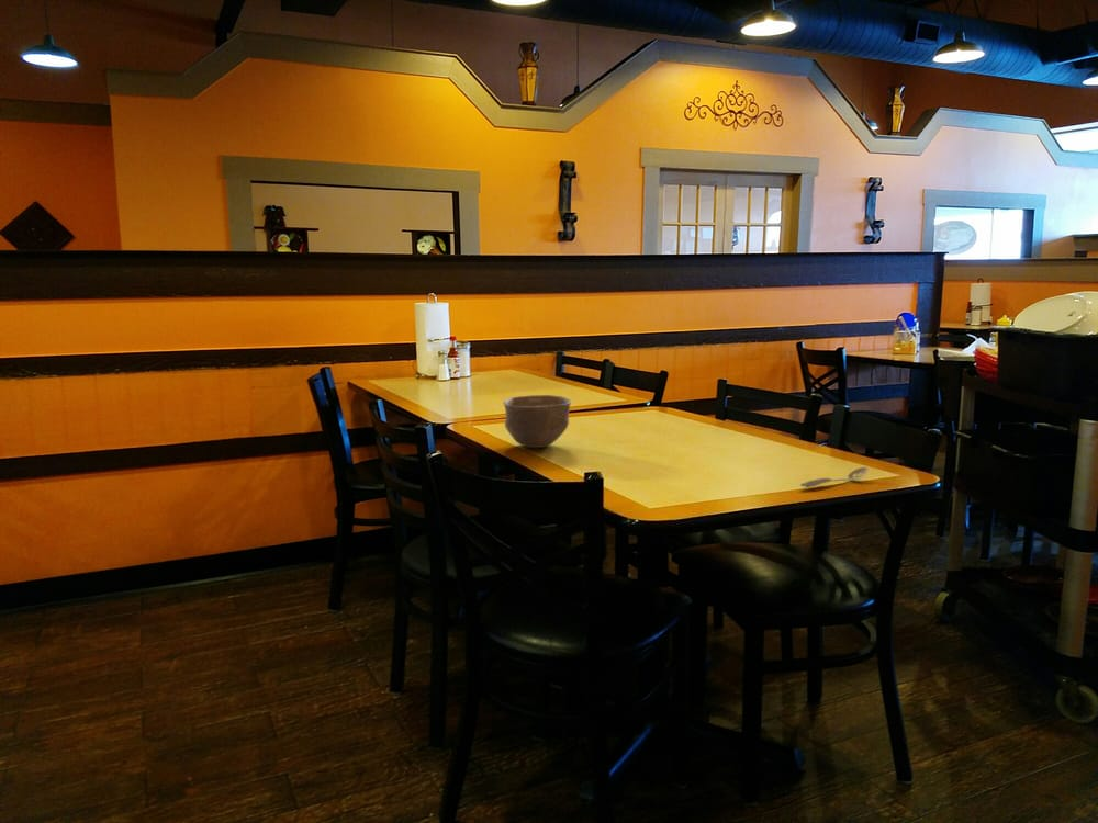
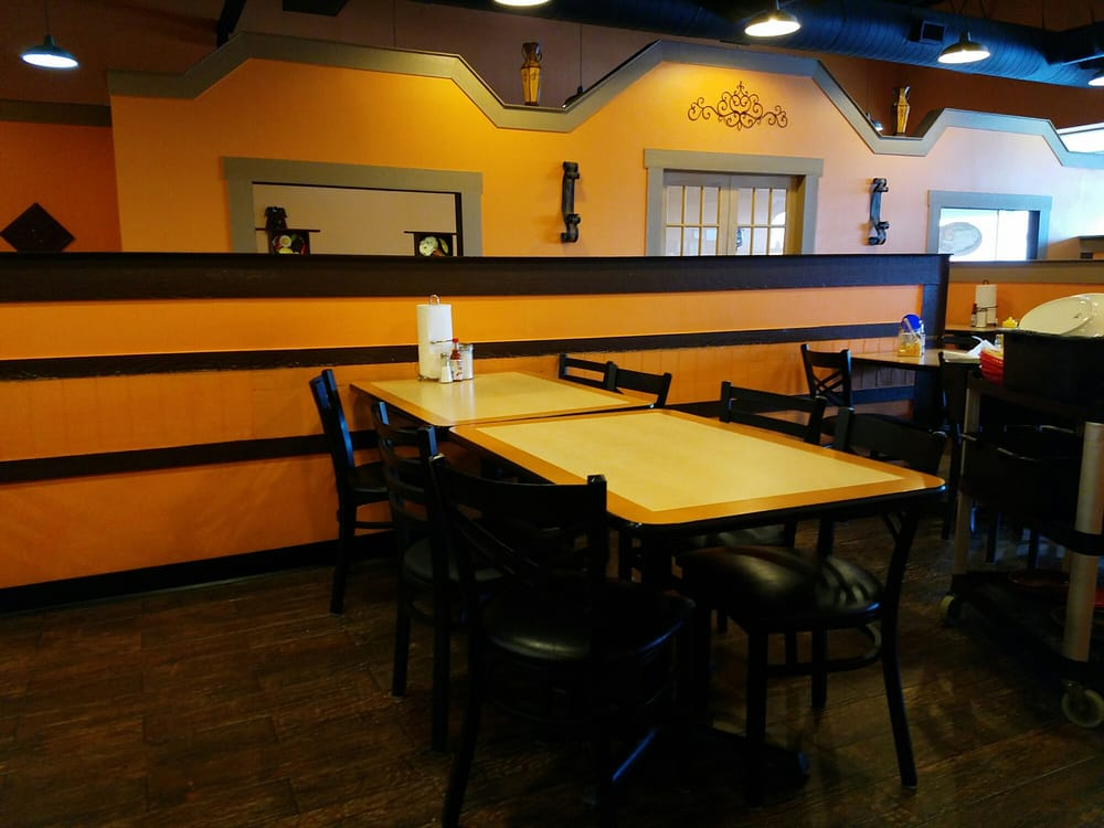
- spoon (833, 480)
- bowl (536, 422)
